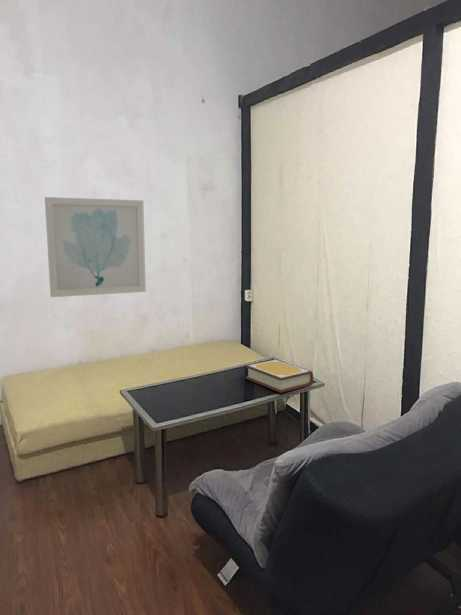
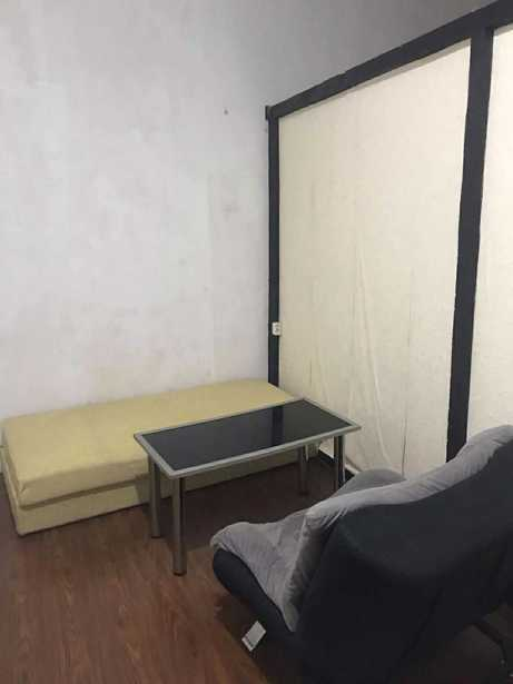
- wall art (98, 247)
- book (278, 374)
